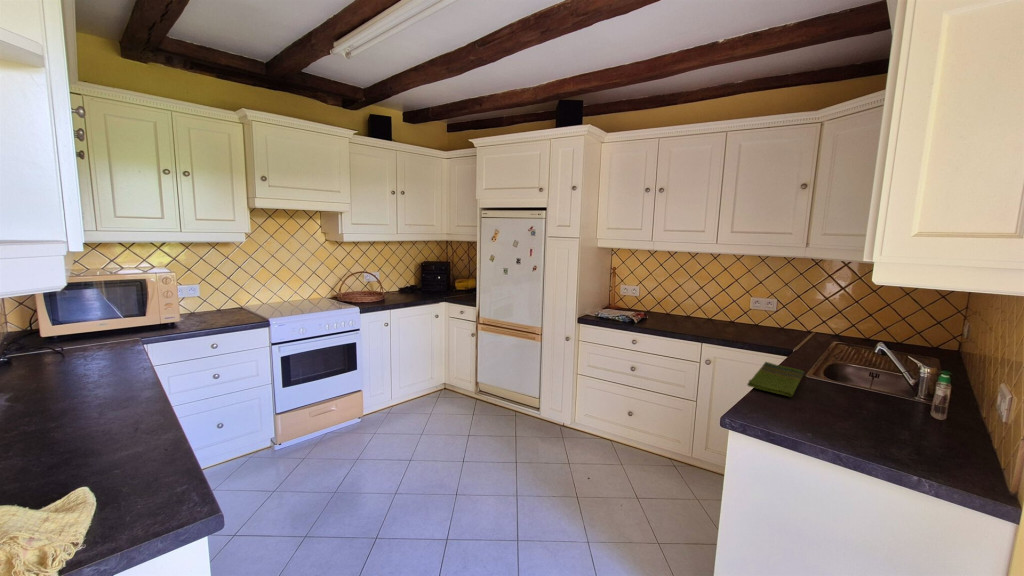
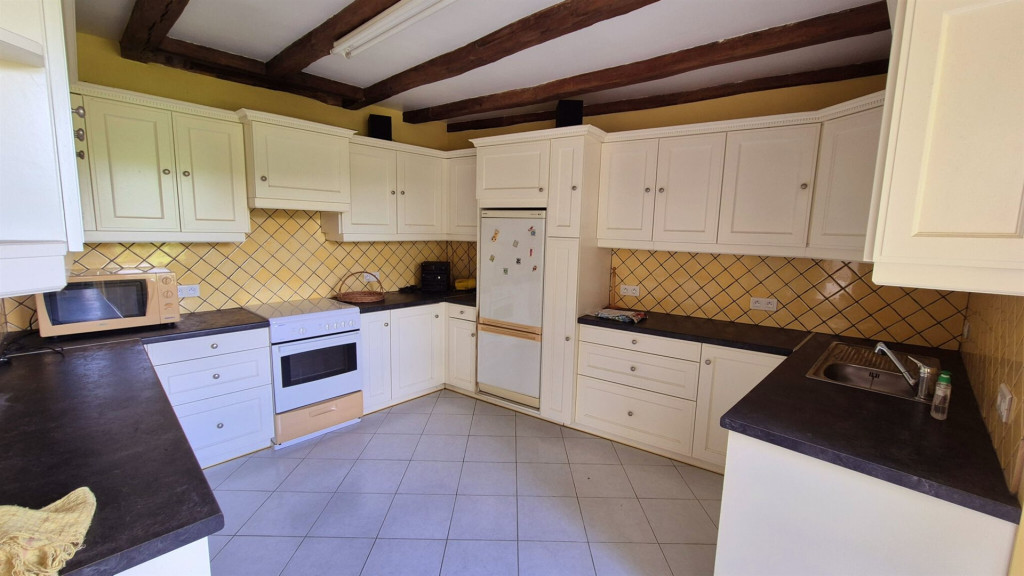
- dish towel (776, 377)
